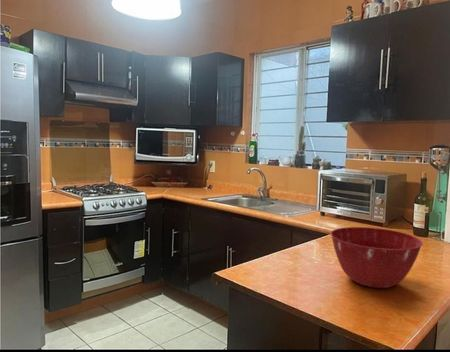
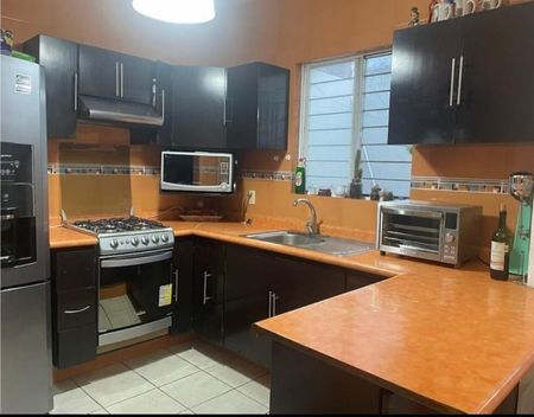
- mixing bowl (372, 258)
